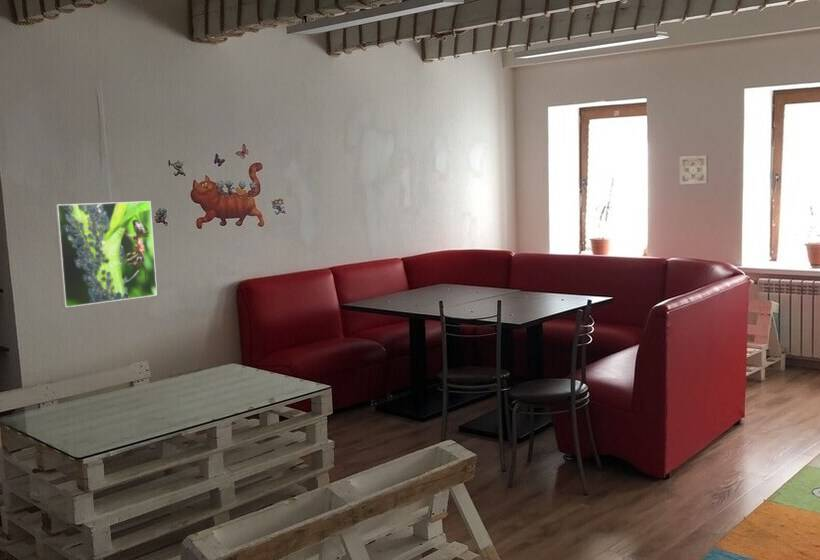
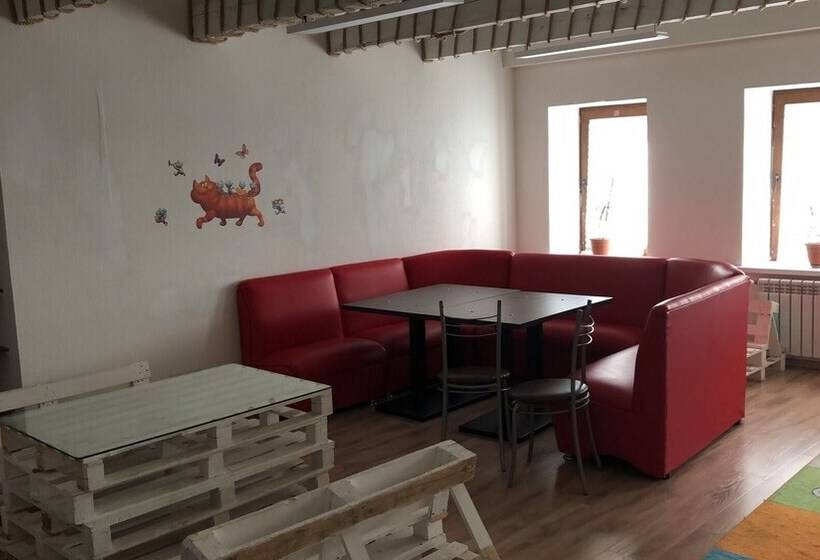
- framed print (108, 252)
- wall ornament (693, 169)
